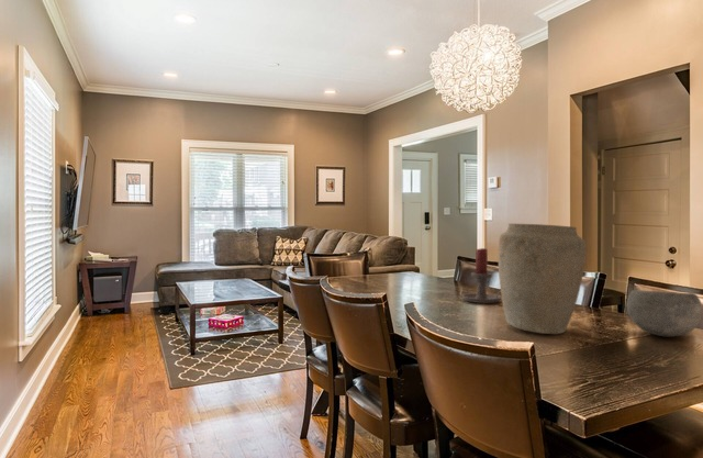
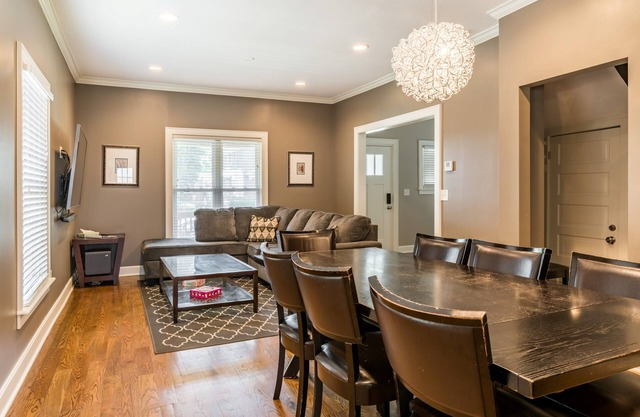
- bowl (662, 312)
- candle holder (487, 273)
- vase (539, 276)
